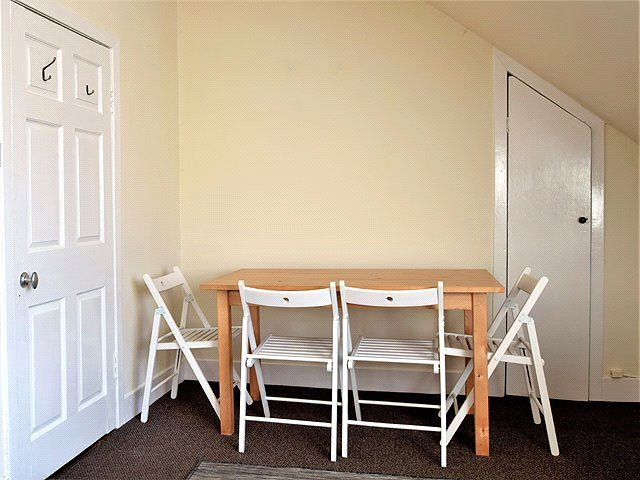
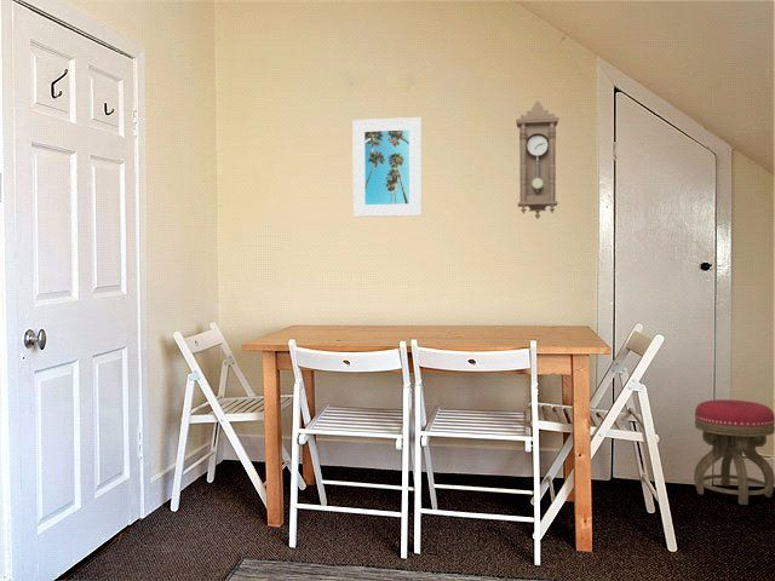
+ pendulum clock (536, 161)
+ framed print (386, 167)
+ stool (734, 448)
